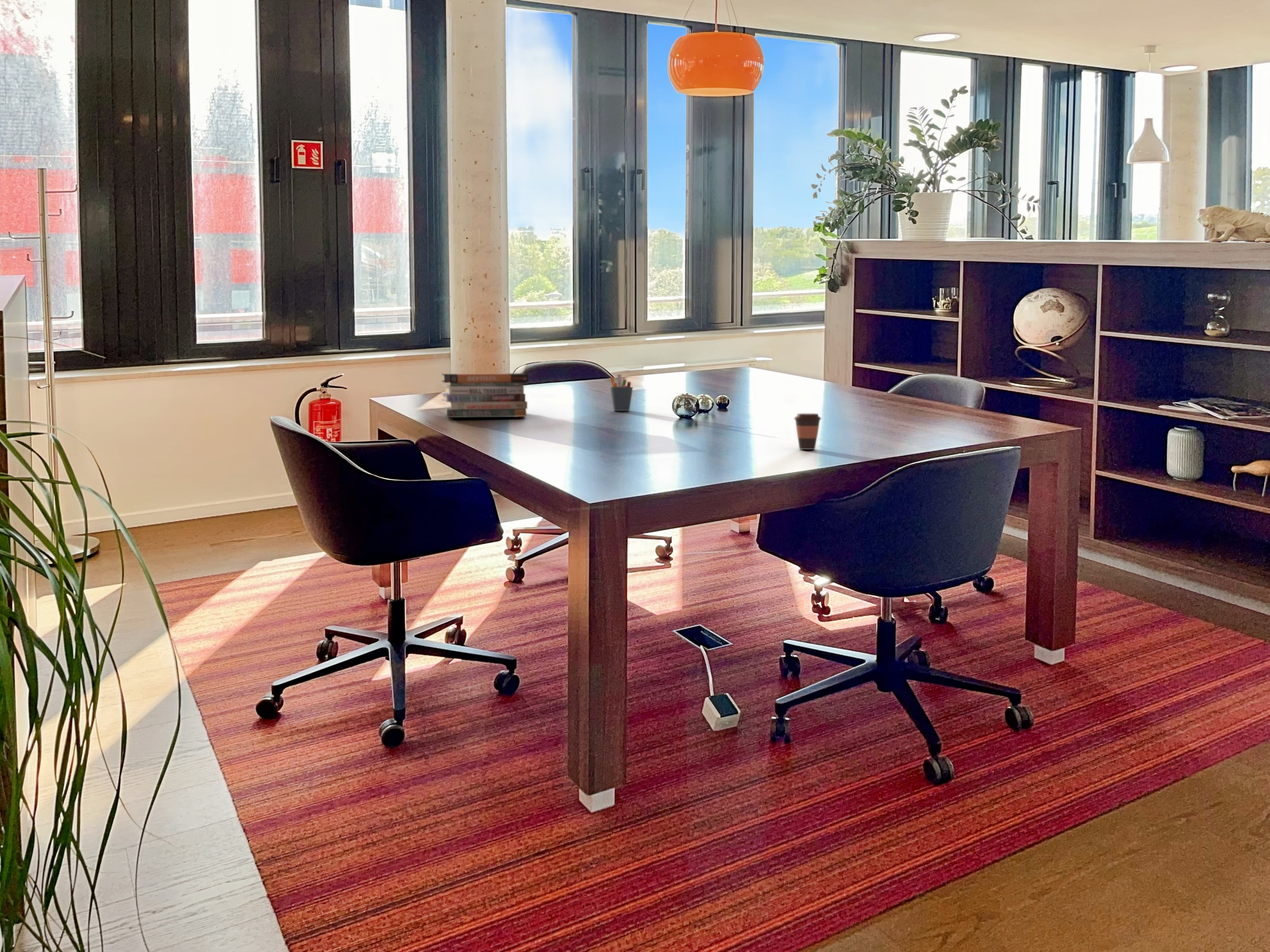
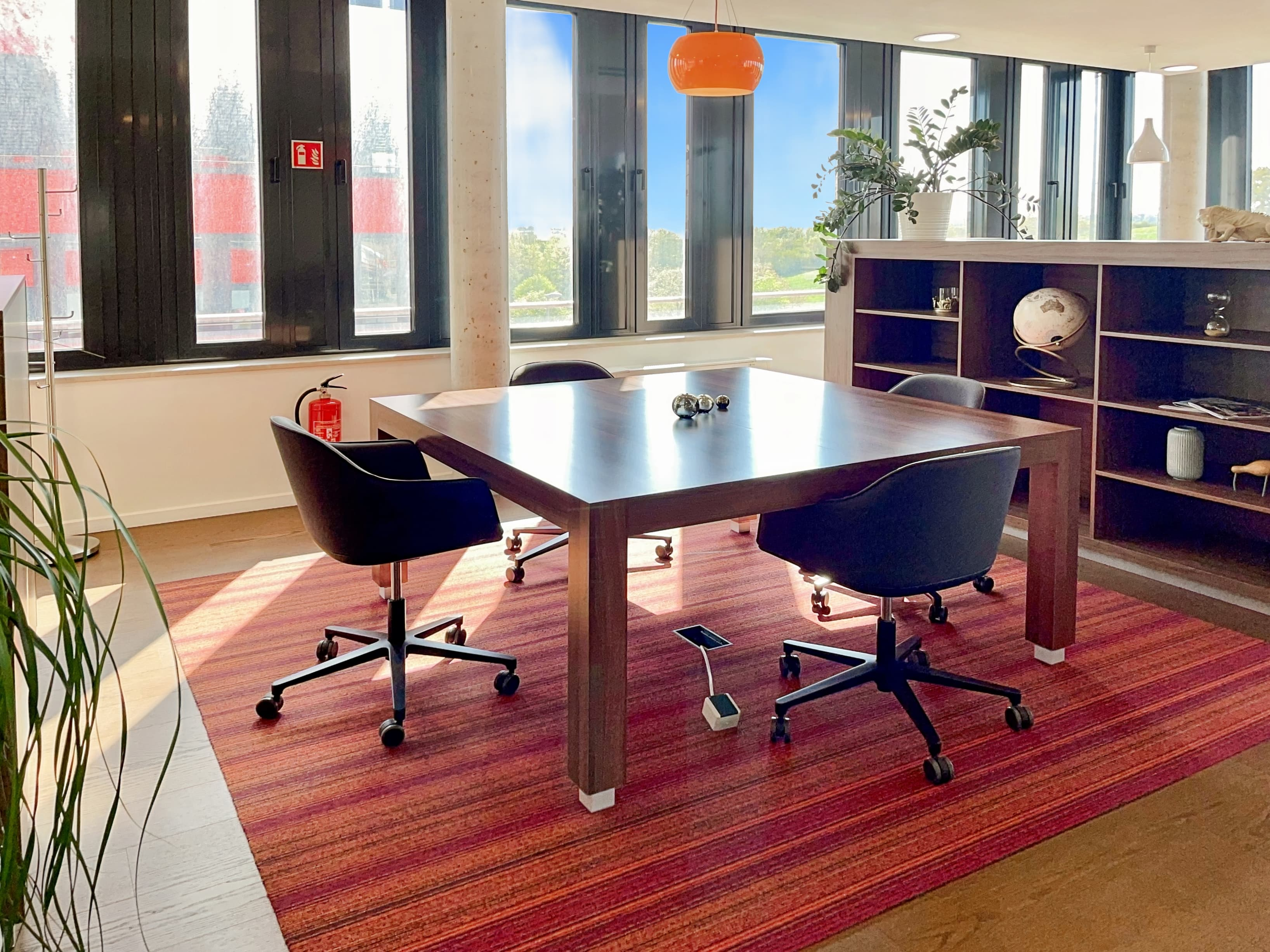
- coffee cup (807, 431)
- book stack (484, 395)
- pen holder (621, 392)
